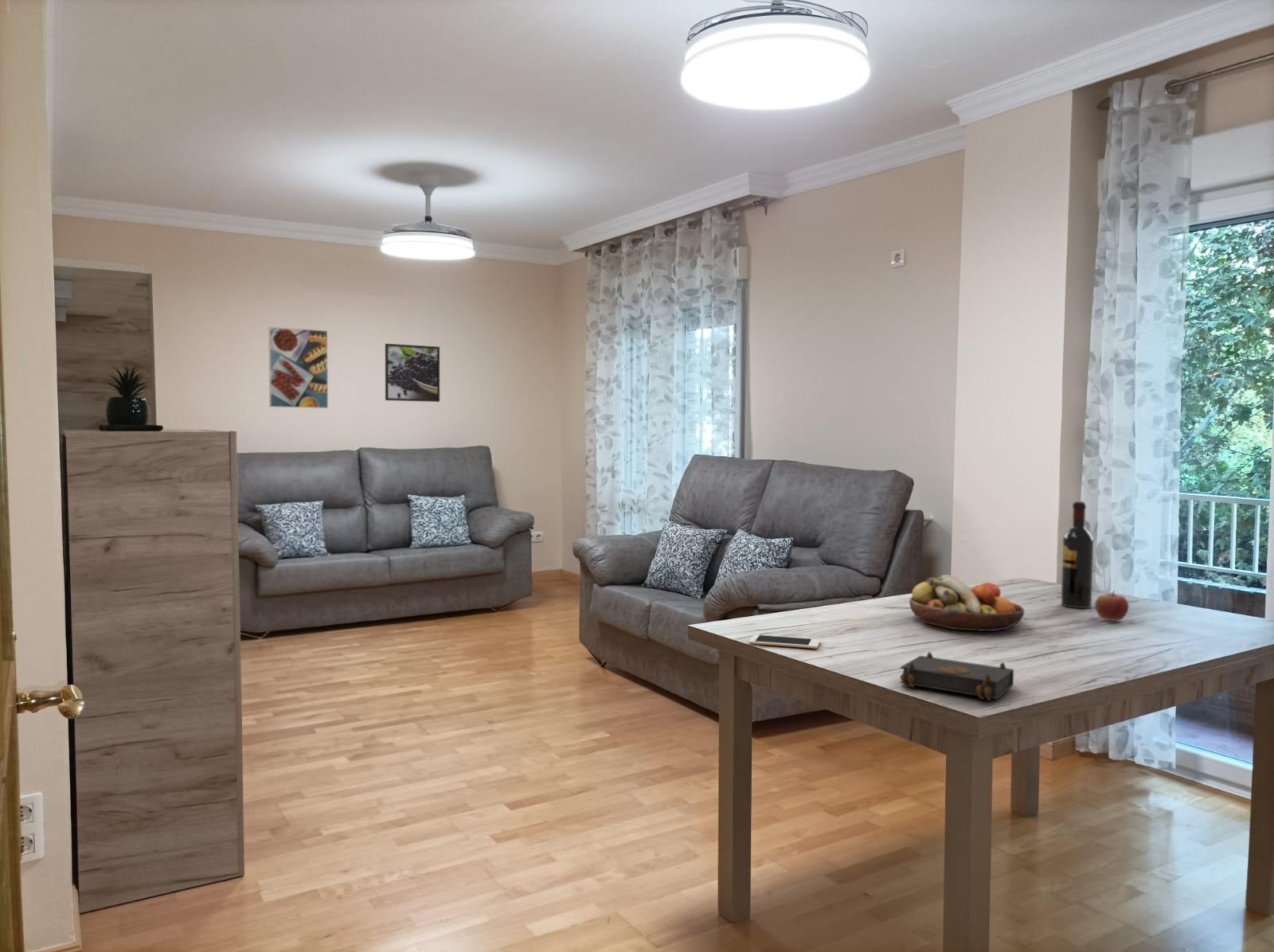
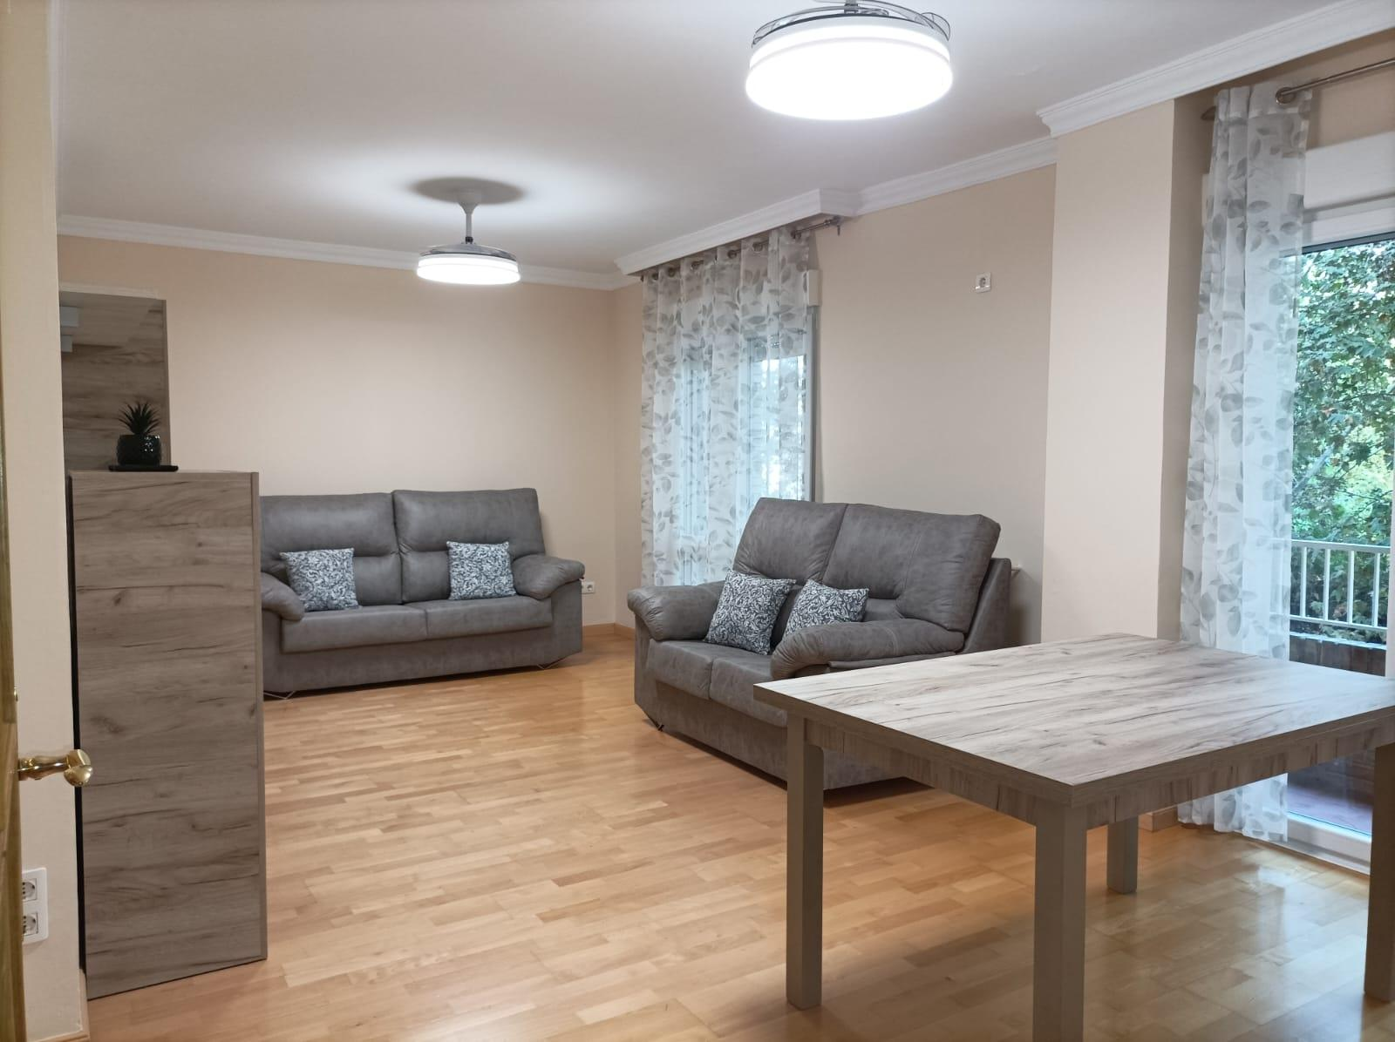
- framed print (412, 373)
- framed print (299, 368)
- book (956, 673)
- cell phone (784, 641)
- wine bottle (1077, 553)
- fruit bowl (966, 599)
- apple (1112, 605)
